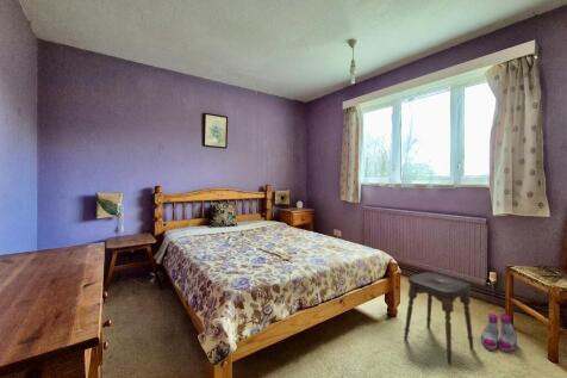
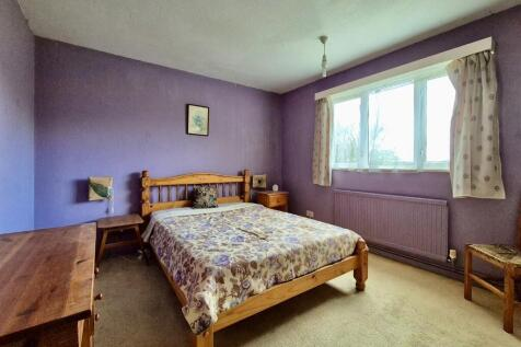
- stool (442, 309)
- boots (498, 330)
